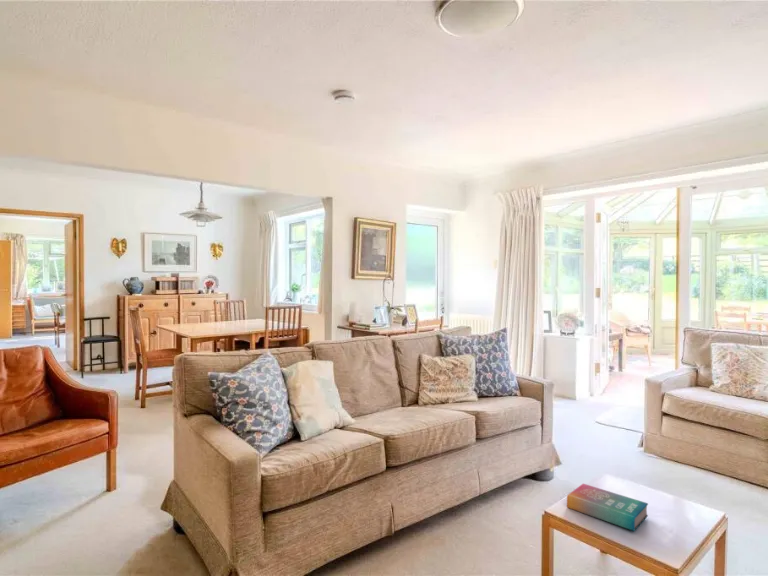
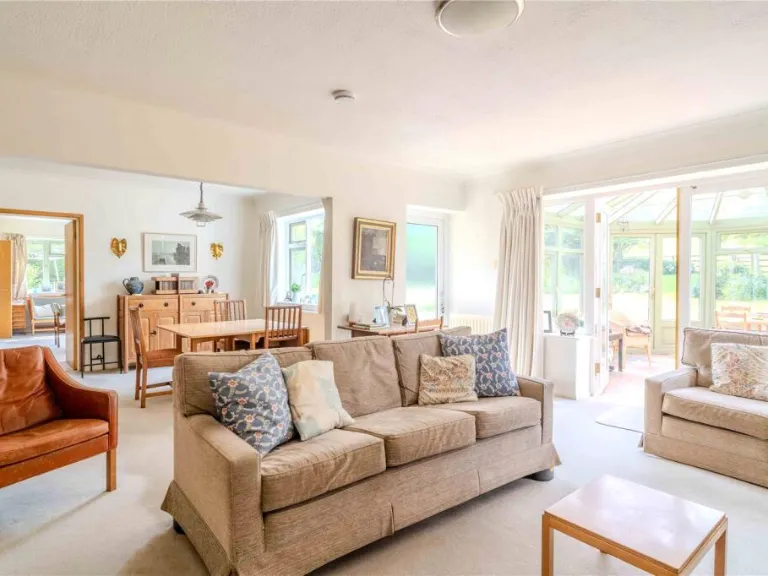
- book (606, 505)
